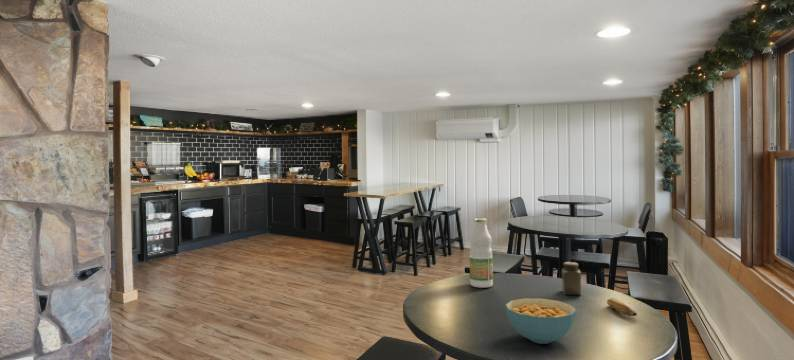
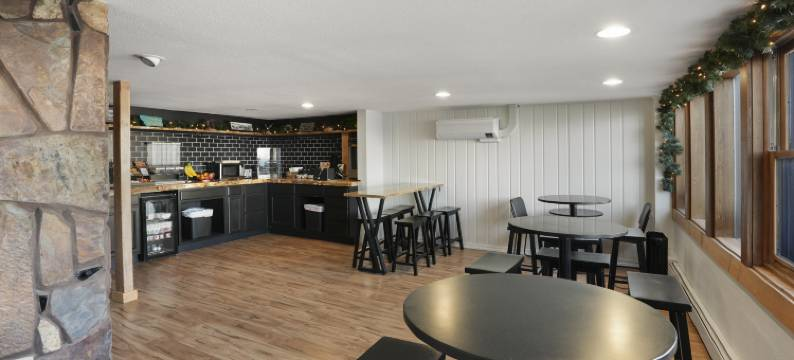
- juice bottle (480, 252)
- banana (619, 304)
- cereal bowl (540, 323)
- salt shaker (571, 277)
